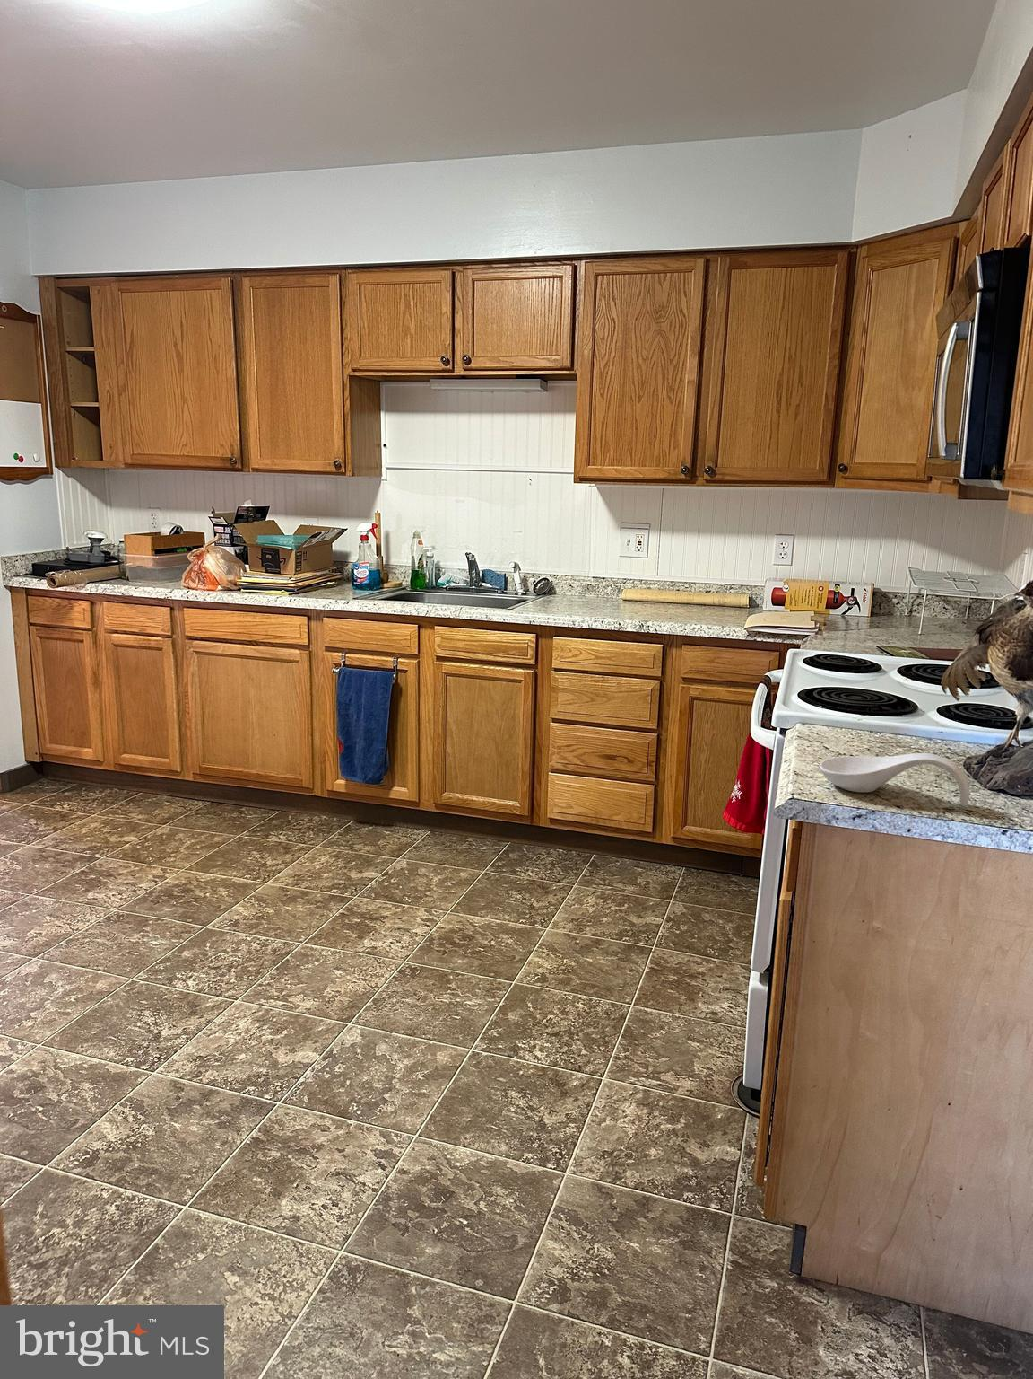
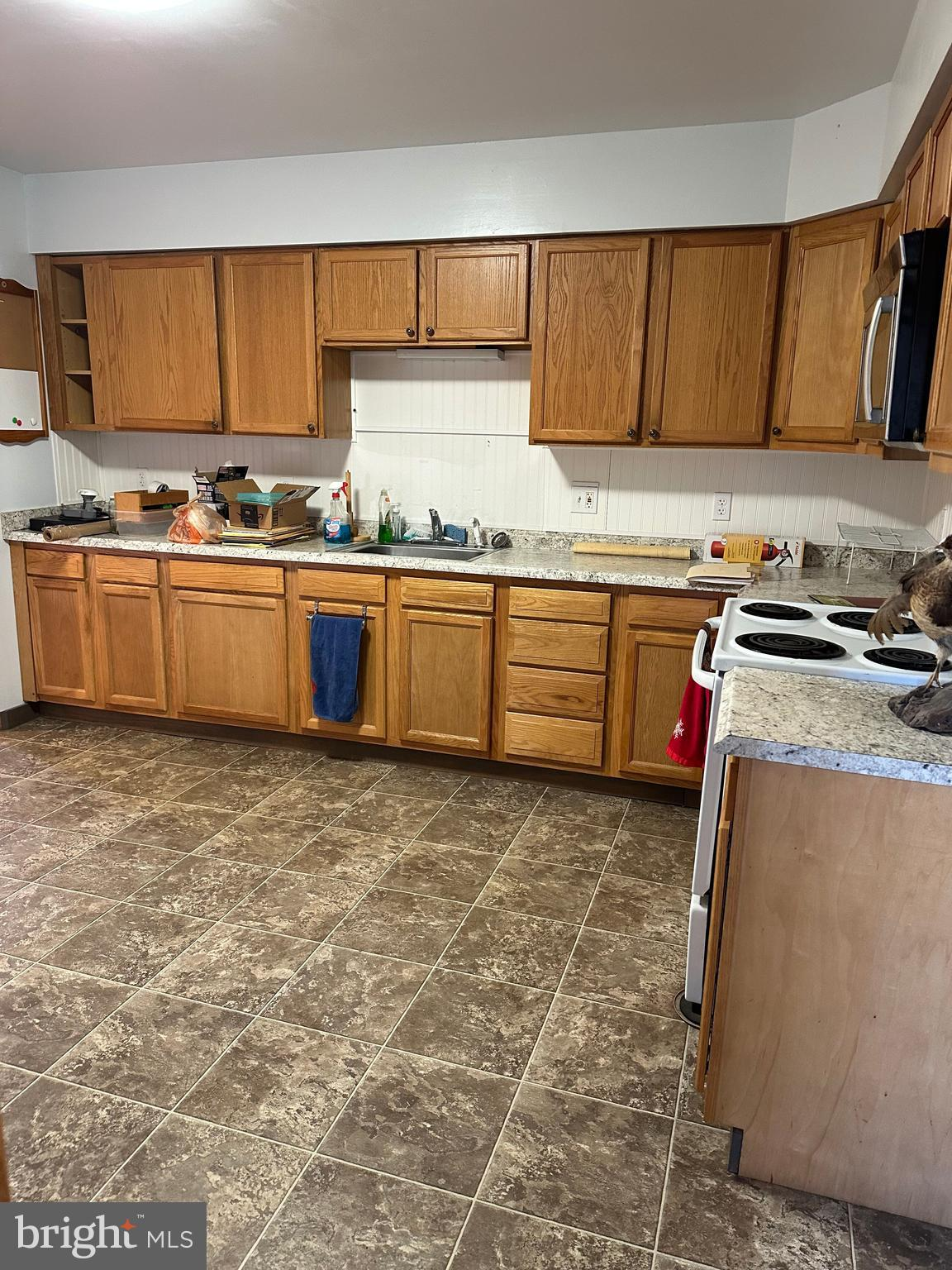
- spoon rest (893, 771)
